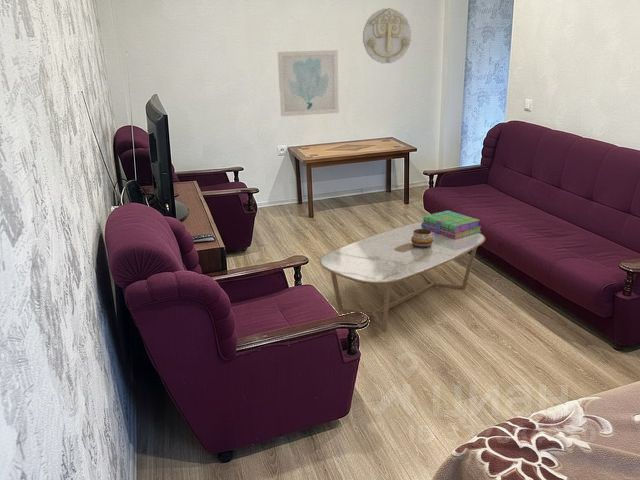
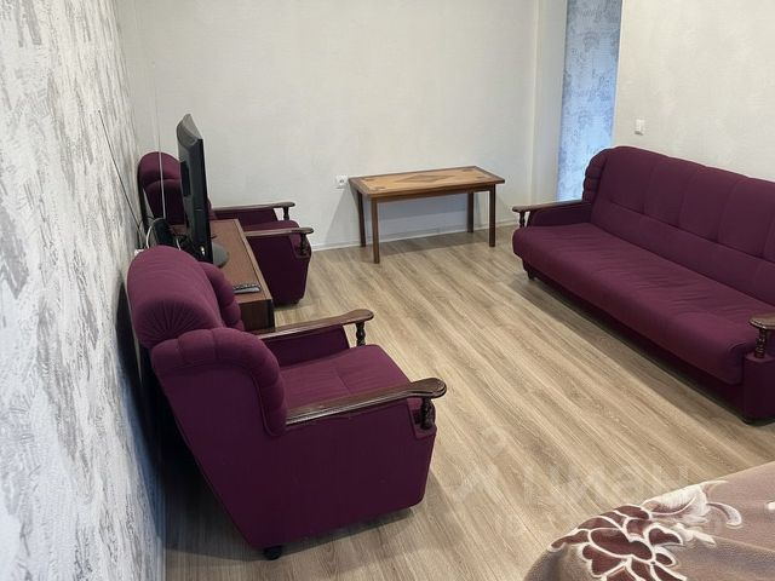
- wall art (309, 83)
- wall decoration (388, 36)
- coffee table (405, 274)
- stack of books (450, 223)
- decorative bowl (422, 238)
